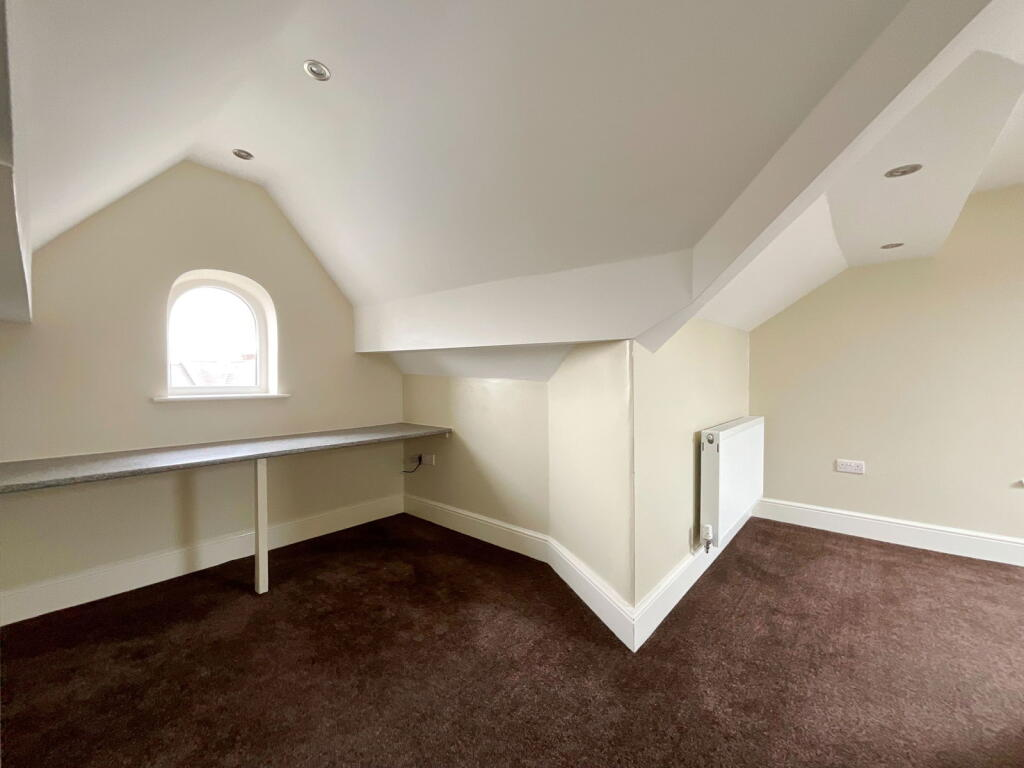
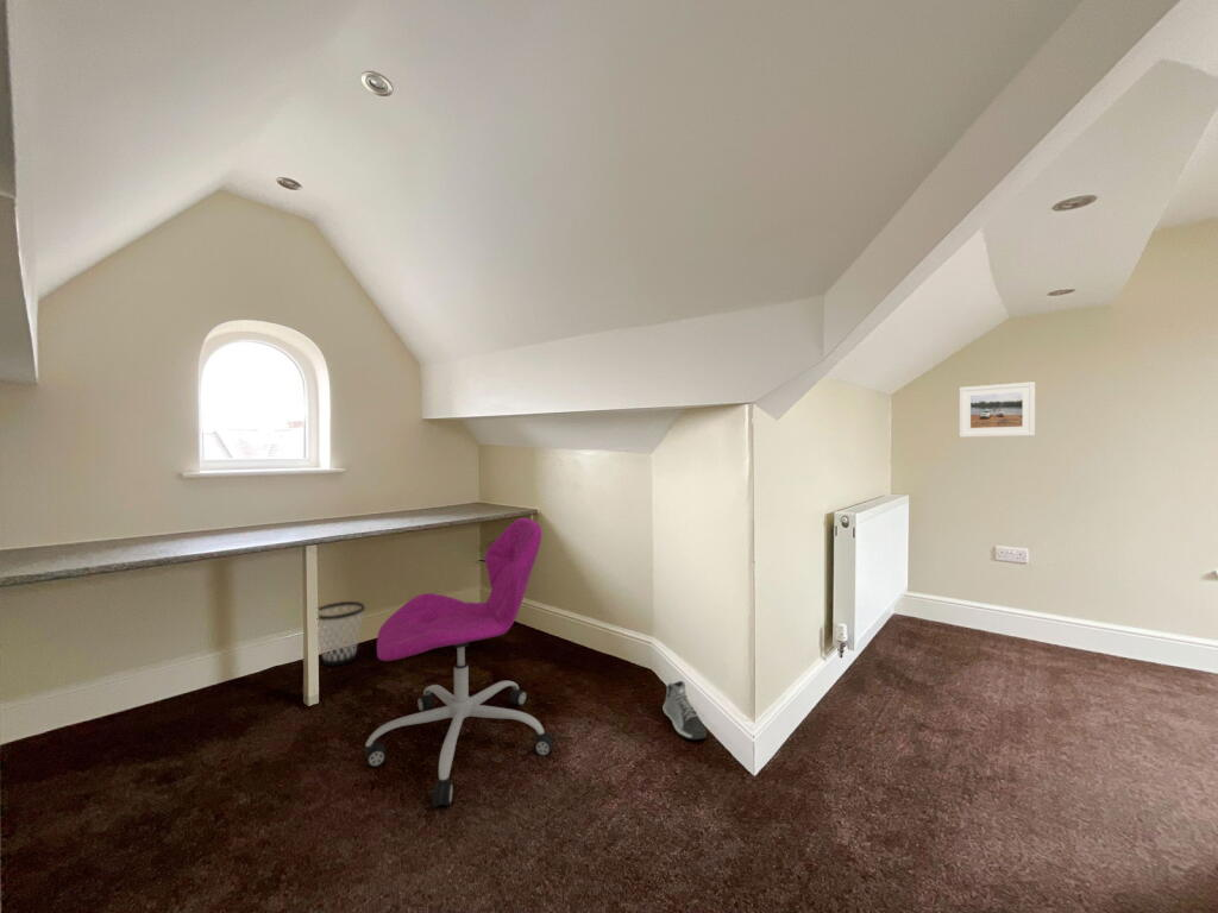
+ sneaker (682, 704)
+ office chair (457, 634)
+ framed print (996, 410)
+ wastebasket (338, 635)
